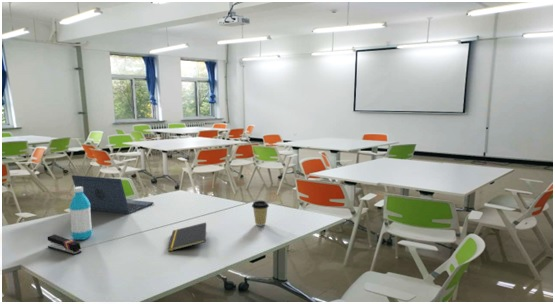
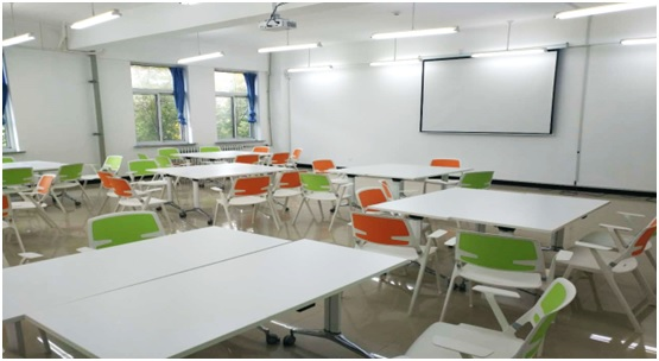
- laptop (114, 190)
- water bottle (80, 213)
- notepad (188, 236)
- stapler (63, 244)
- coffee cup (260, 213)
